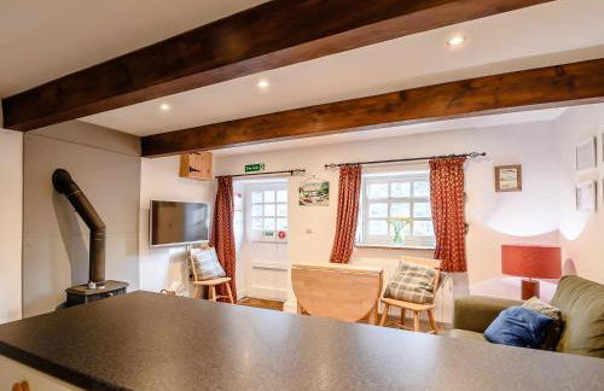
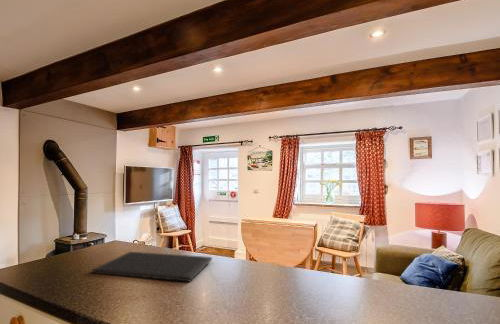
+ cutting board (155, 264)
